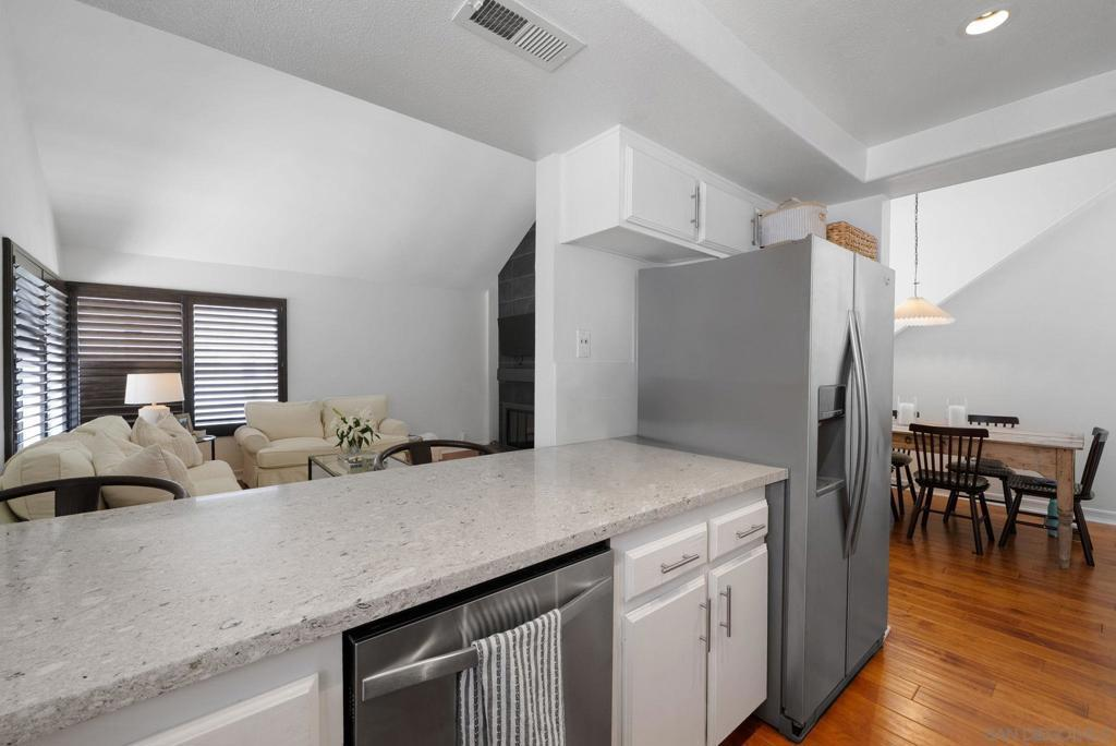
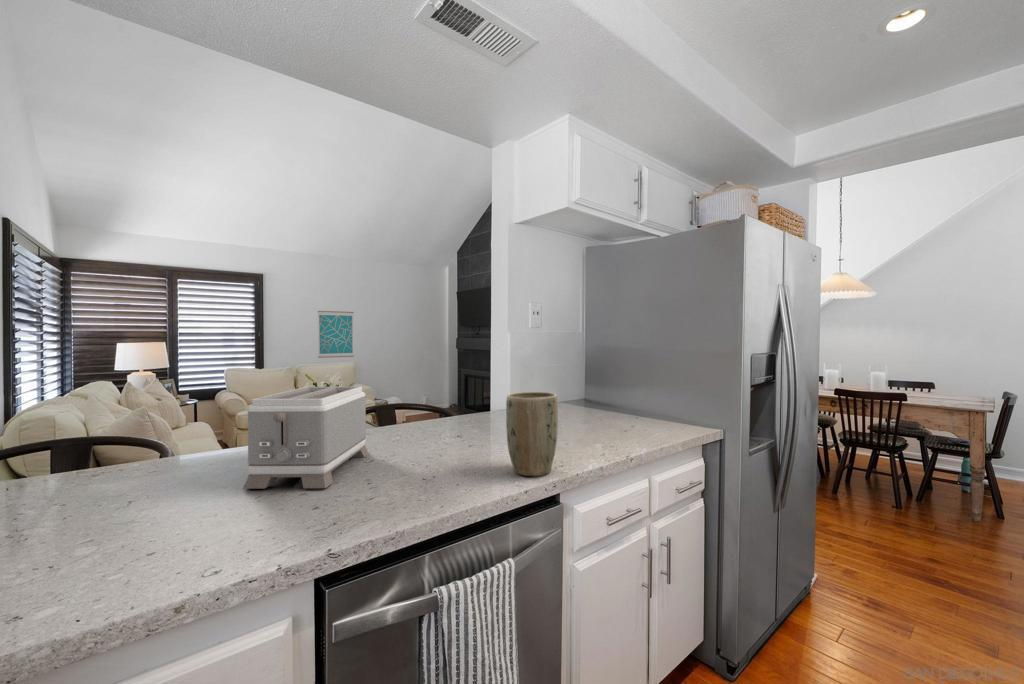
+ plant pot (532, 432)
+ toaster (311, 431)
+ wall art (336, 334)
